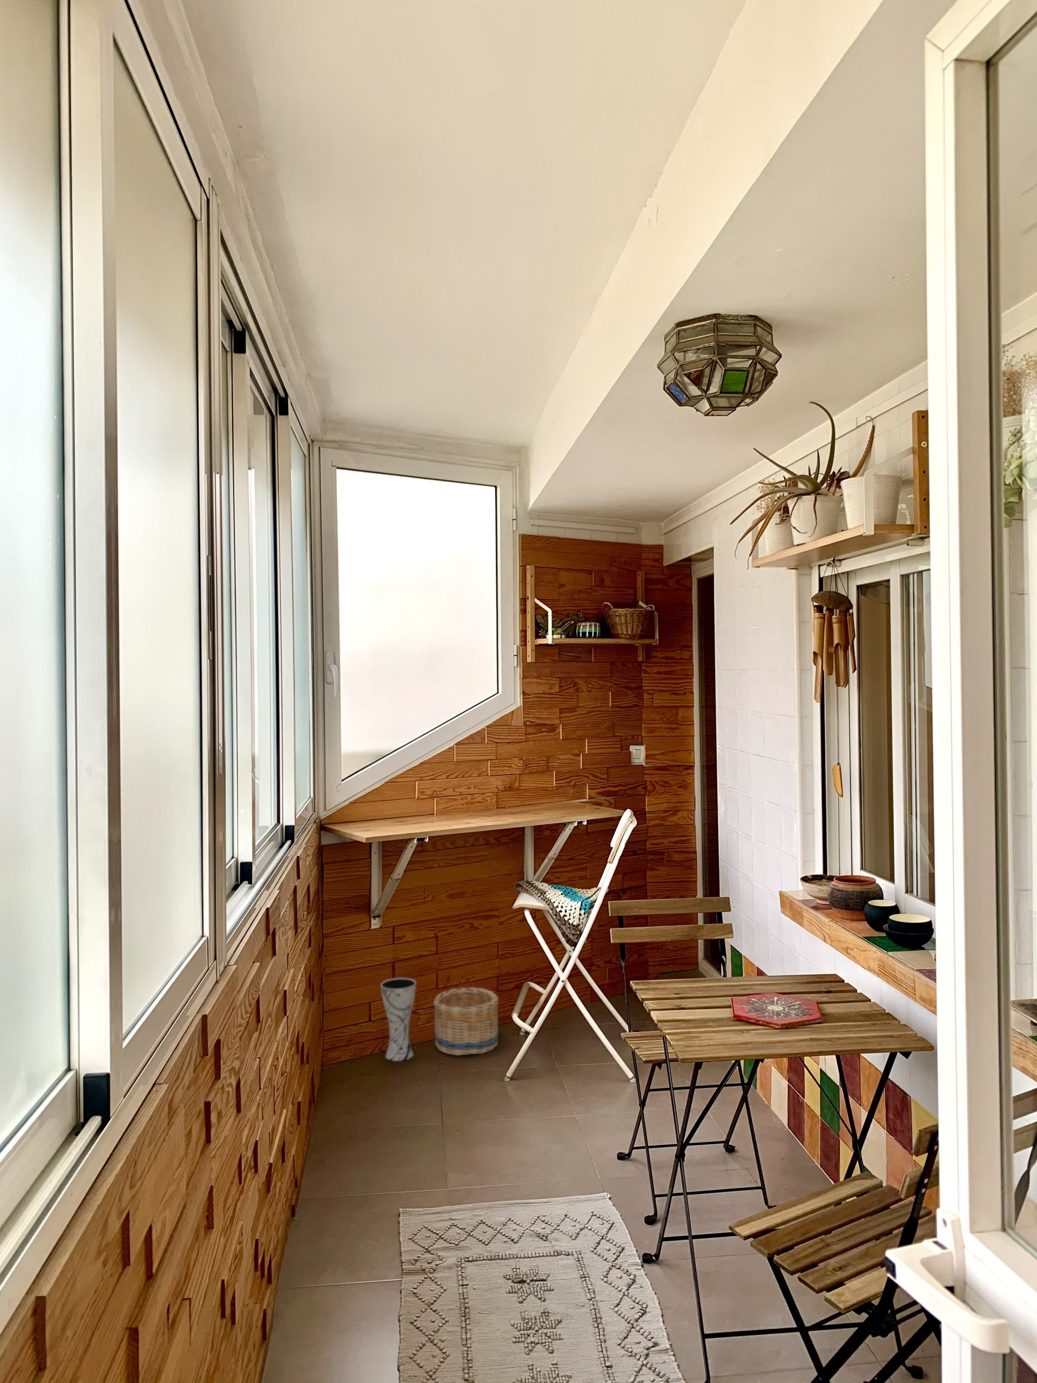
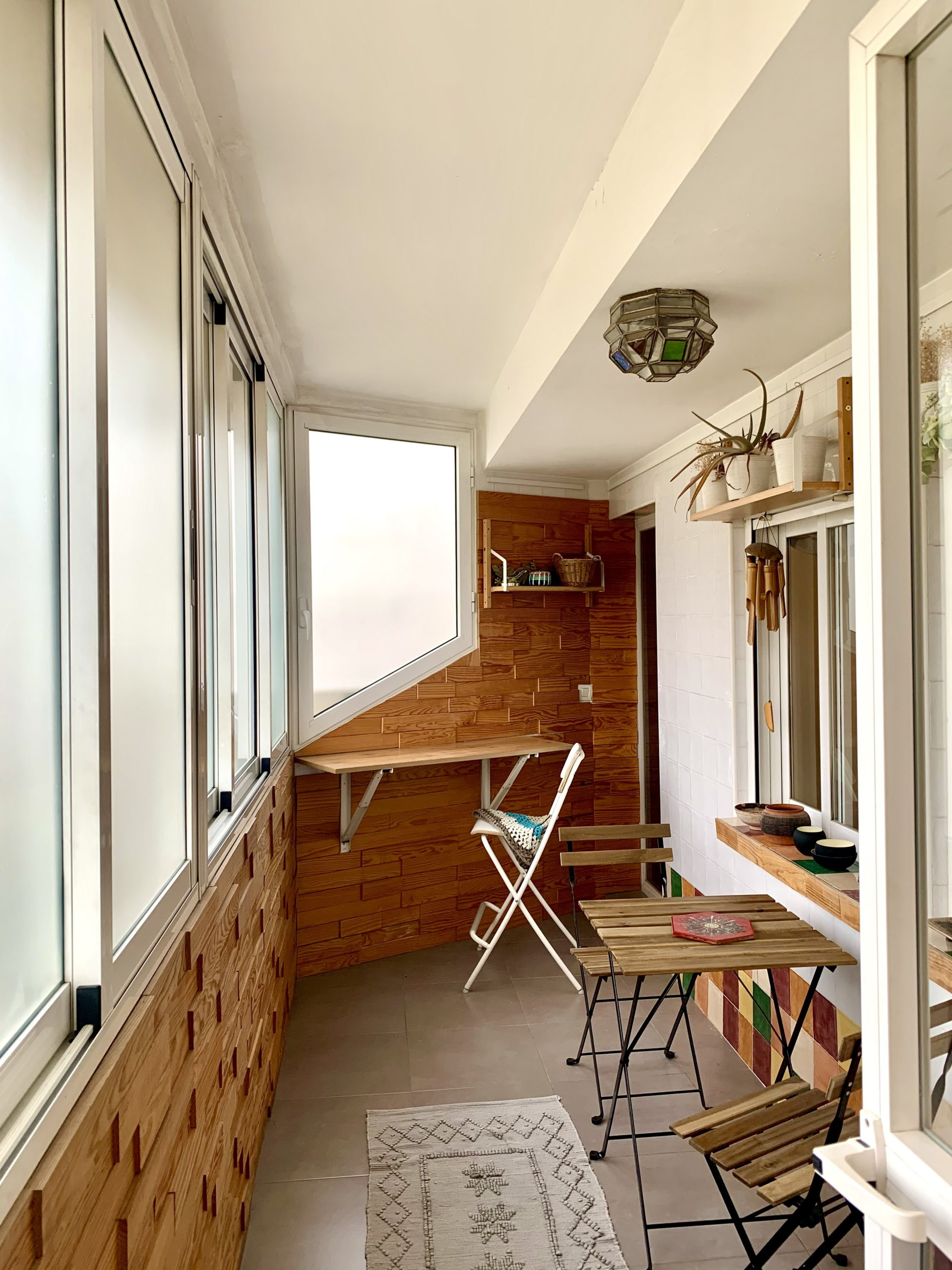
- basket (466, 1020)
- vase (399, 1019)
